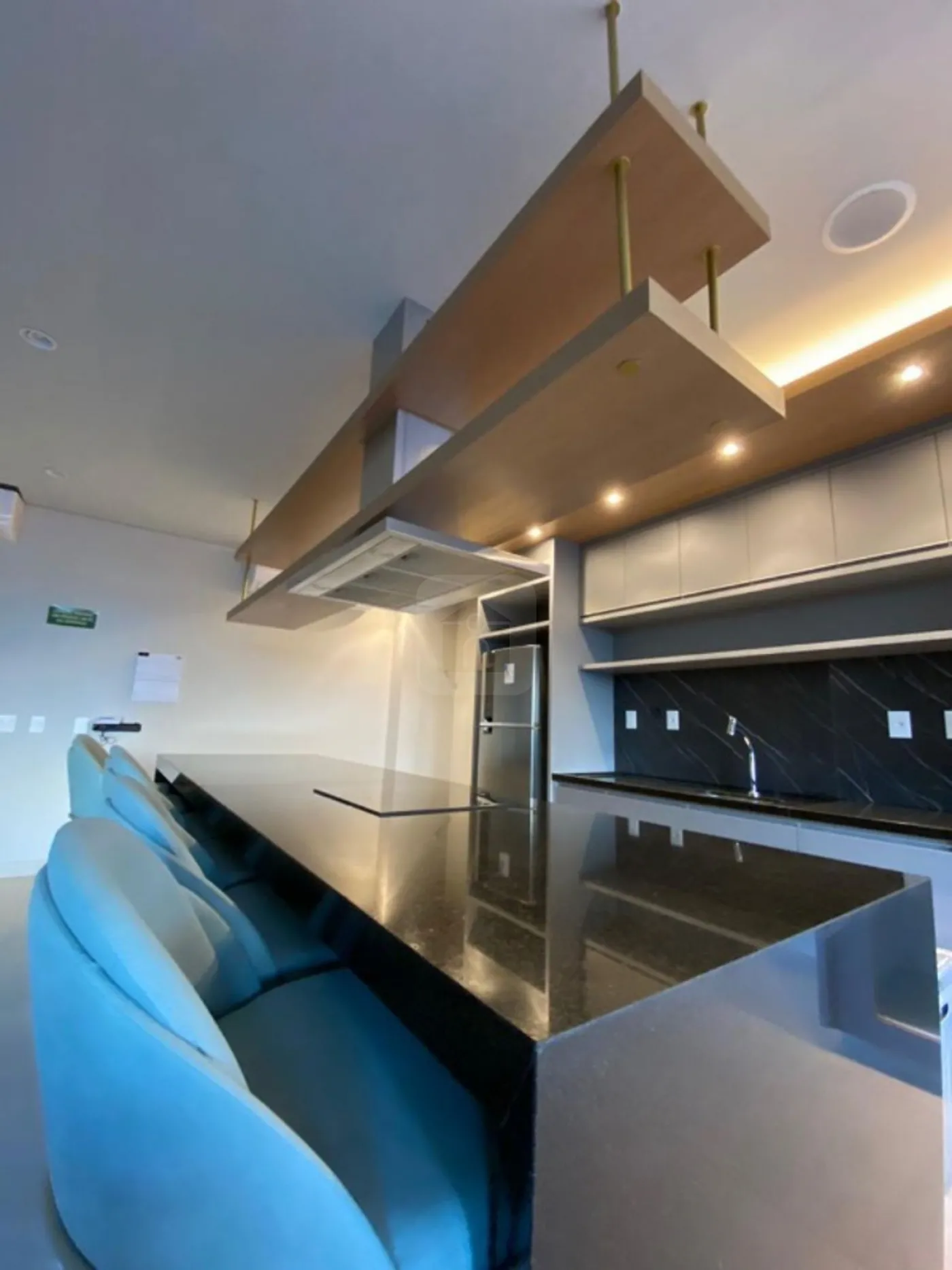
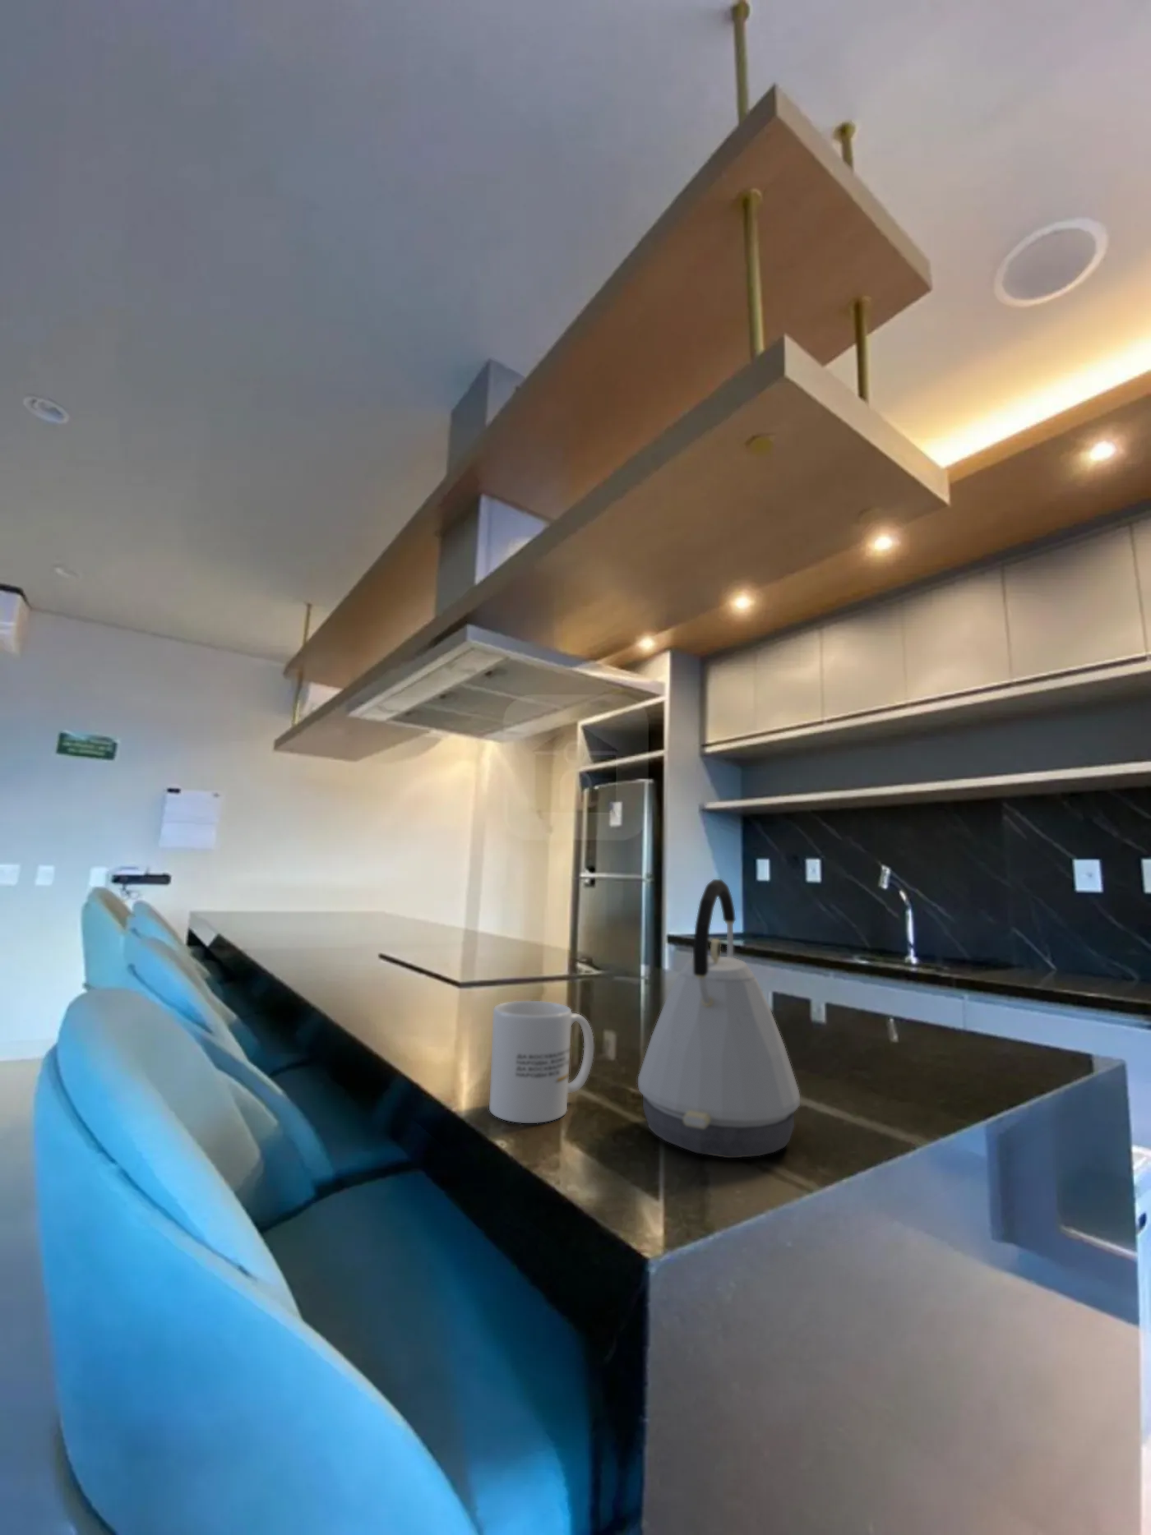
+ kettle (718, 1002)
+ mug (538, 1054)
